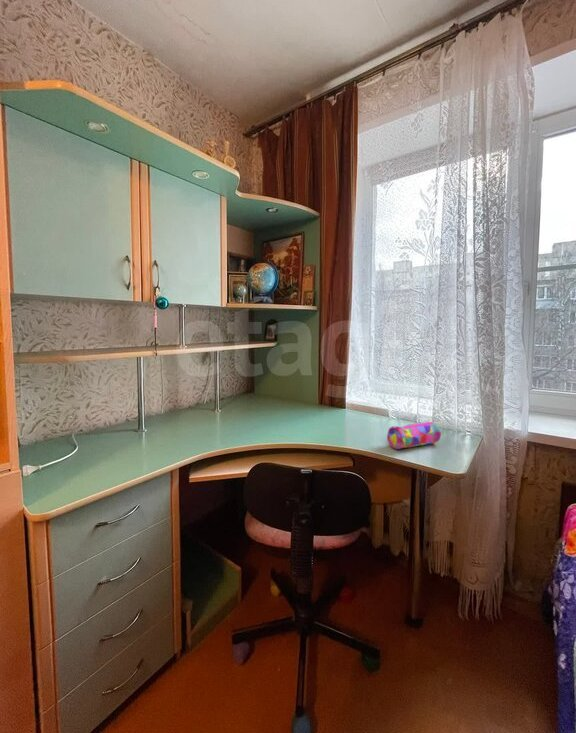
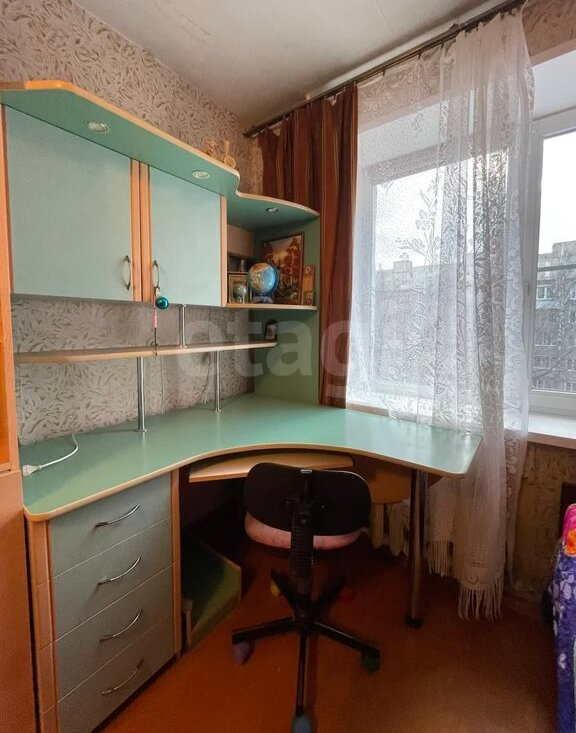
- pencil case (413, 434)
